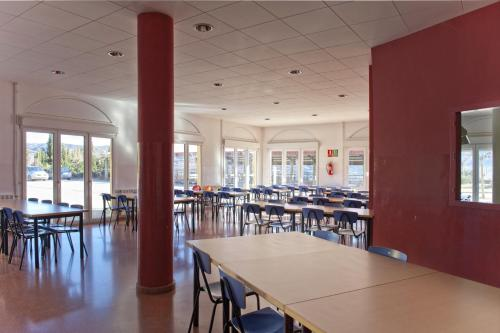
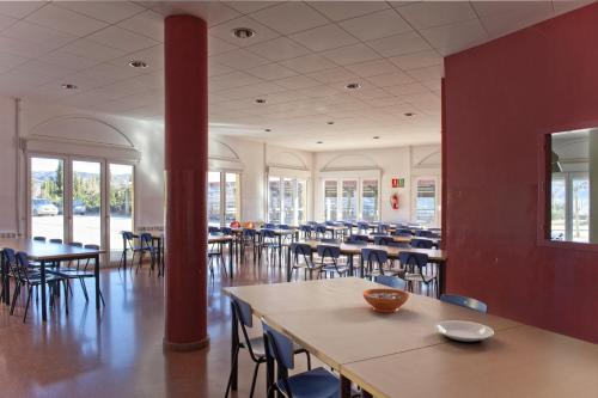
+ decorative bowl (385, 300)
+ plate (463, 332)
